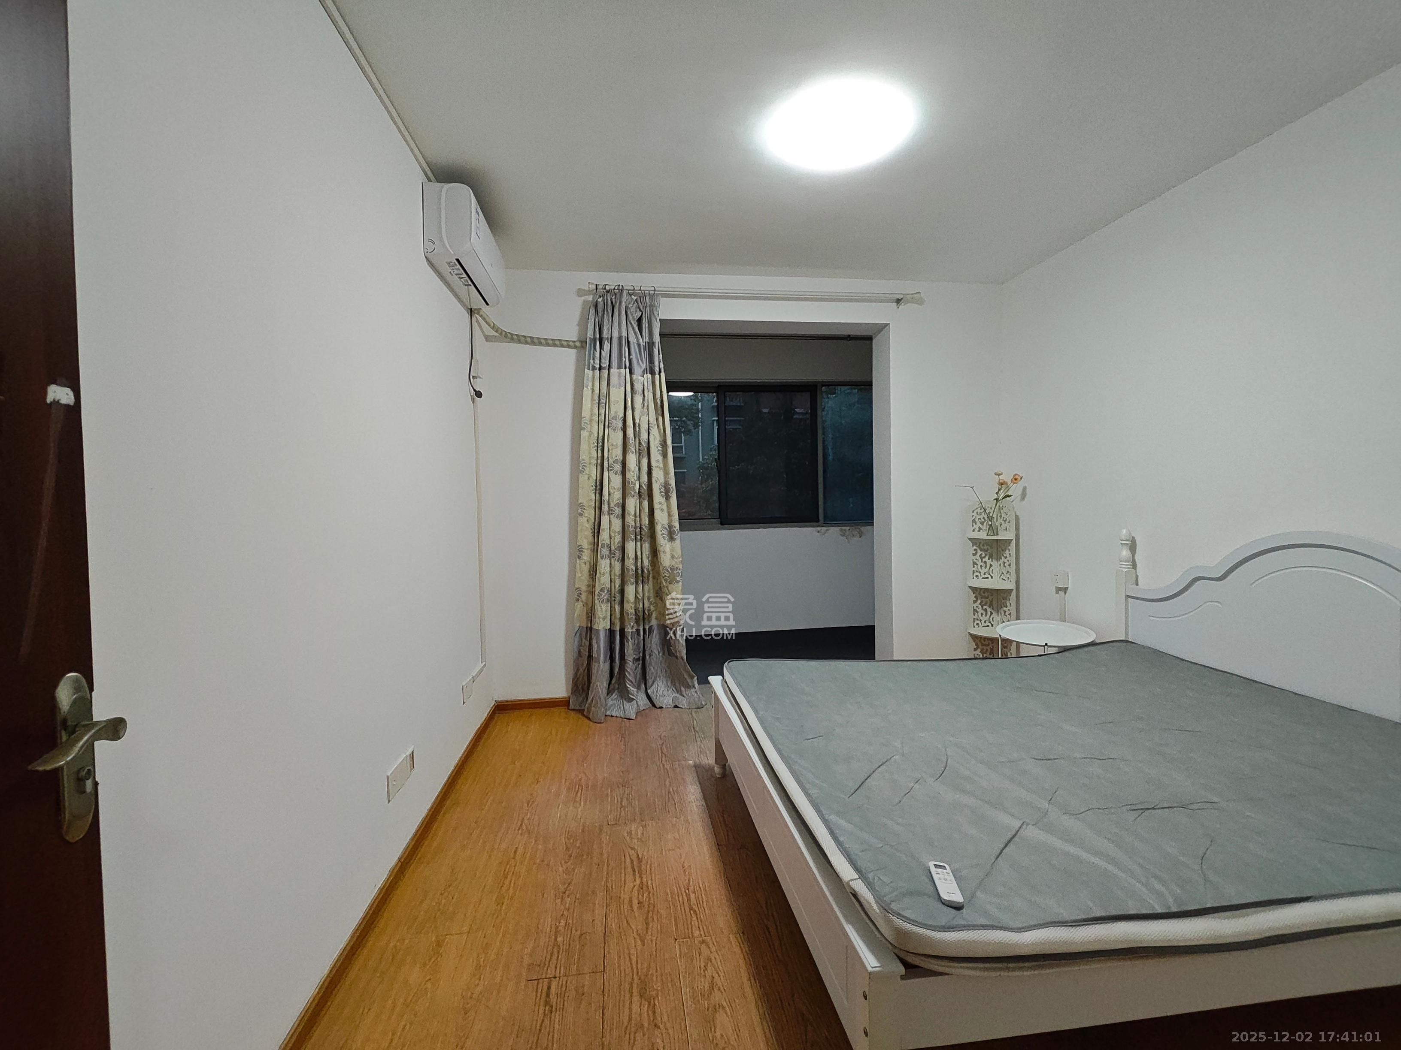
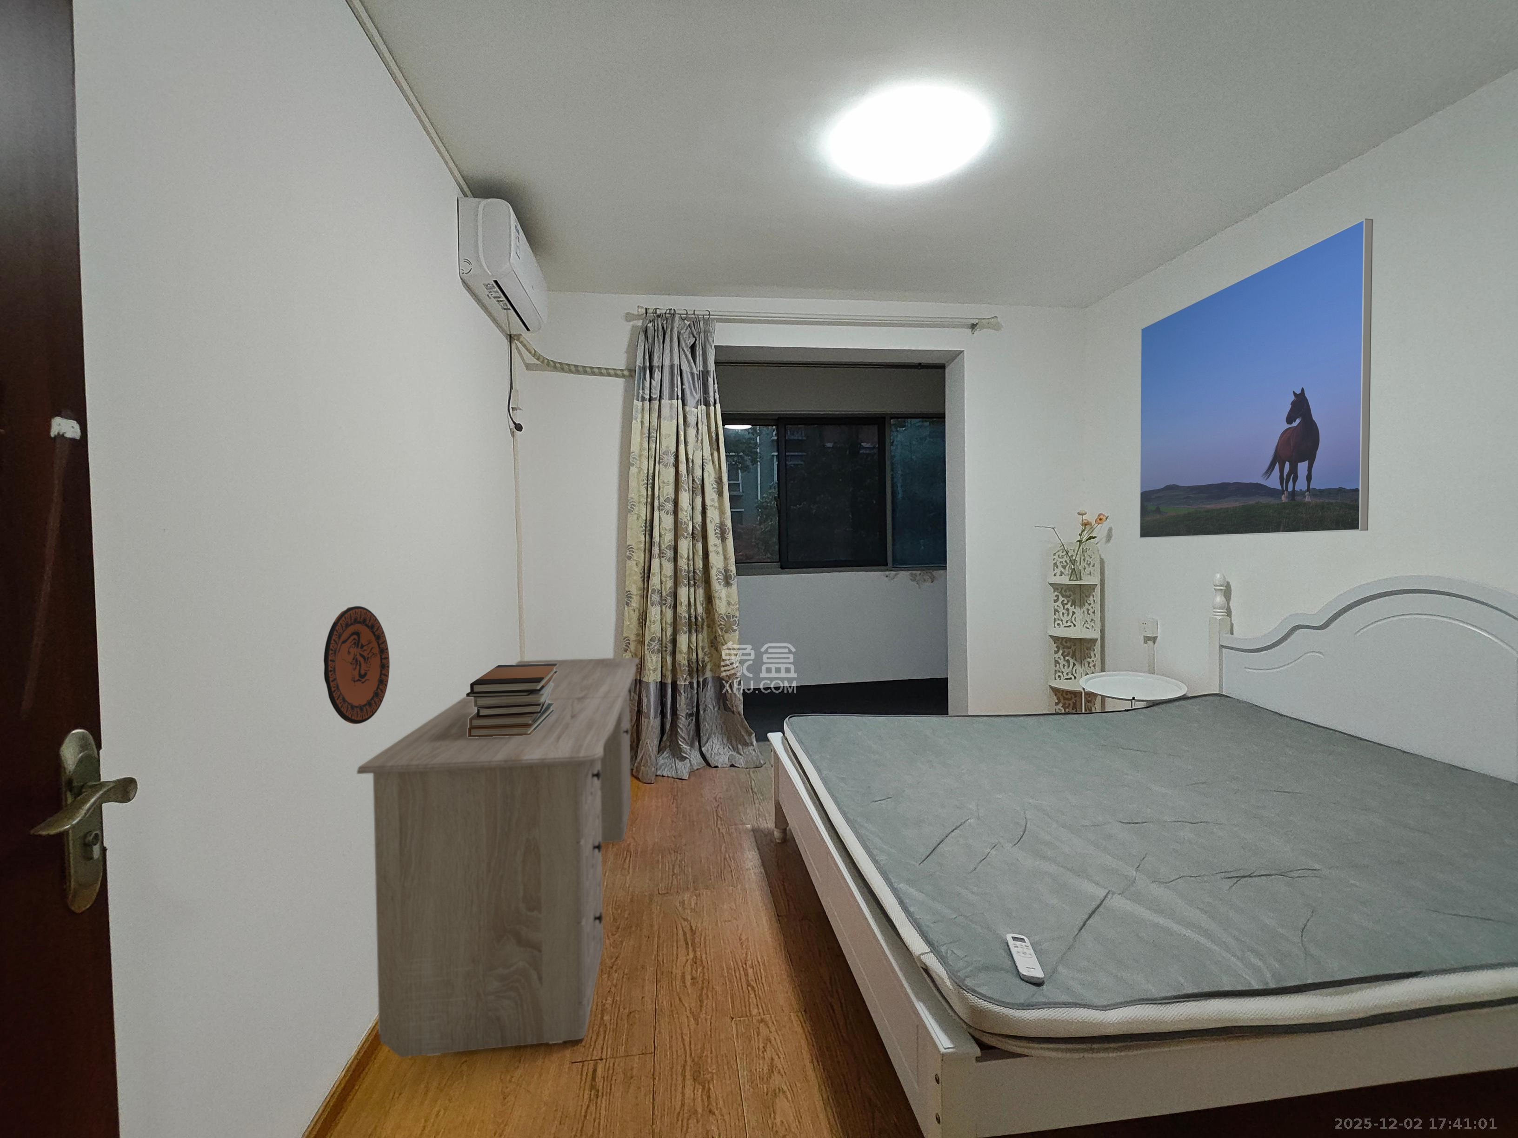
+ desk (549, 793)
+ book stack (516, 697)
+ decorative plate (356, 665)
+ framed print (1232, 410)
